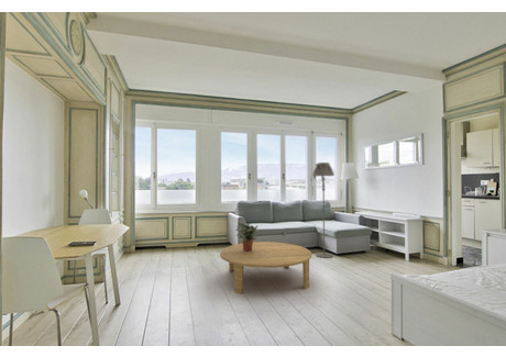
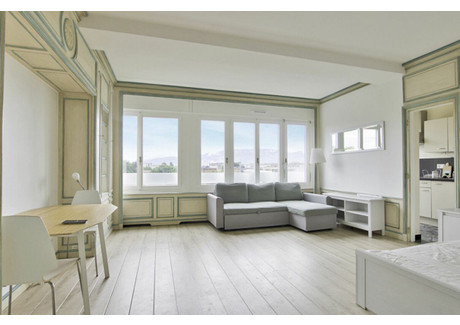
- coffee table (265, 265)
- potted plant (248, 236)
- floor lamp (323, 209)
